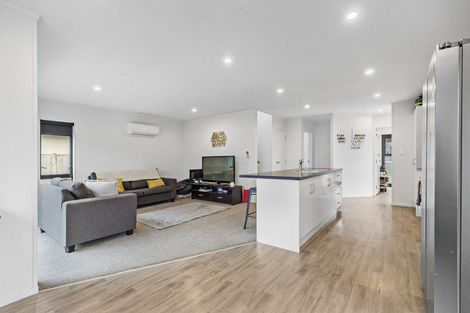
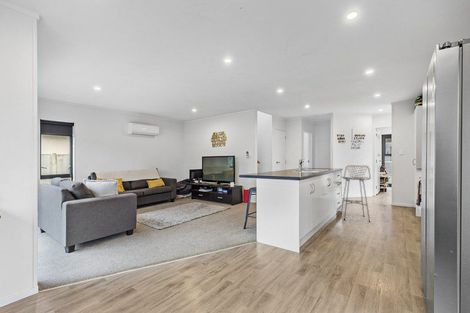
+ bar stool (360, 188)
